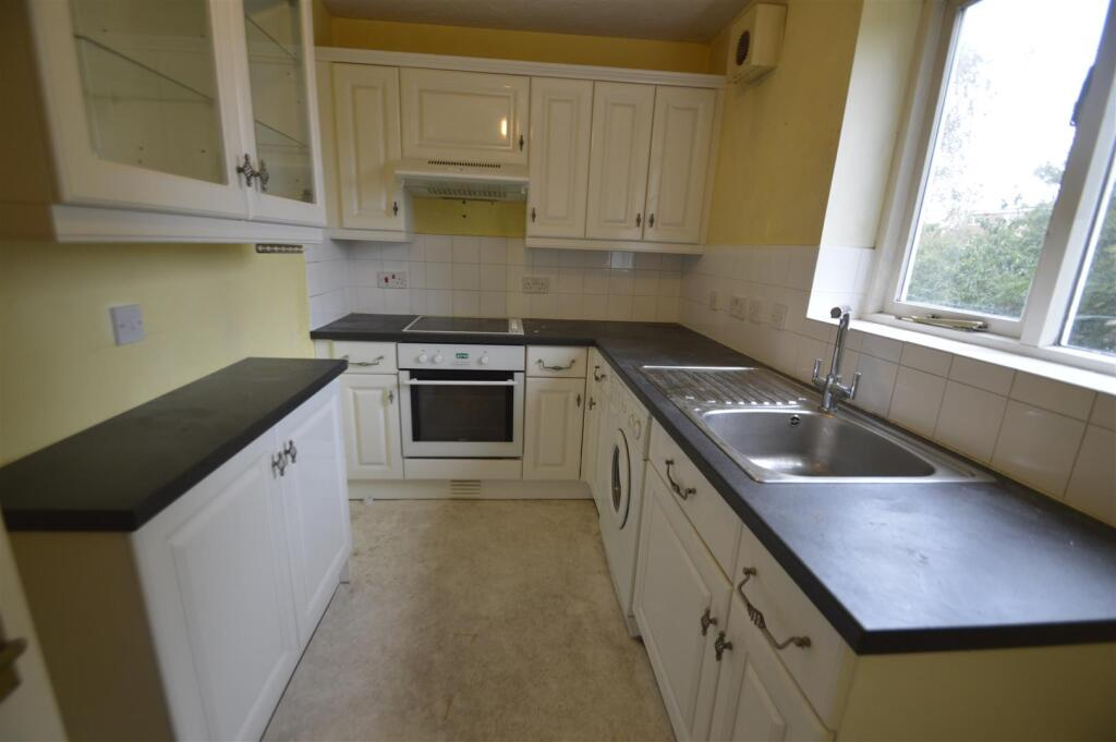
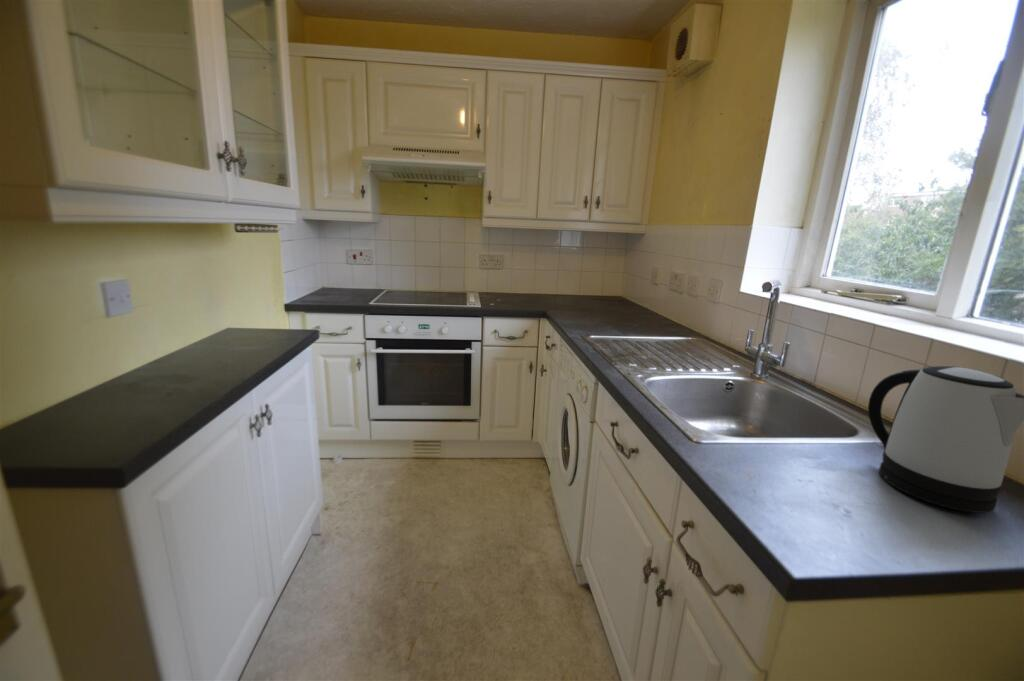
+ kettle (933, 425)
